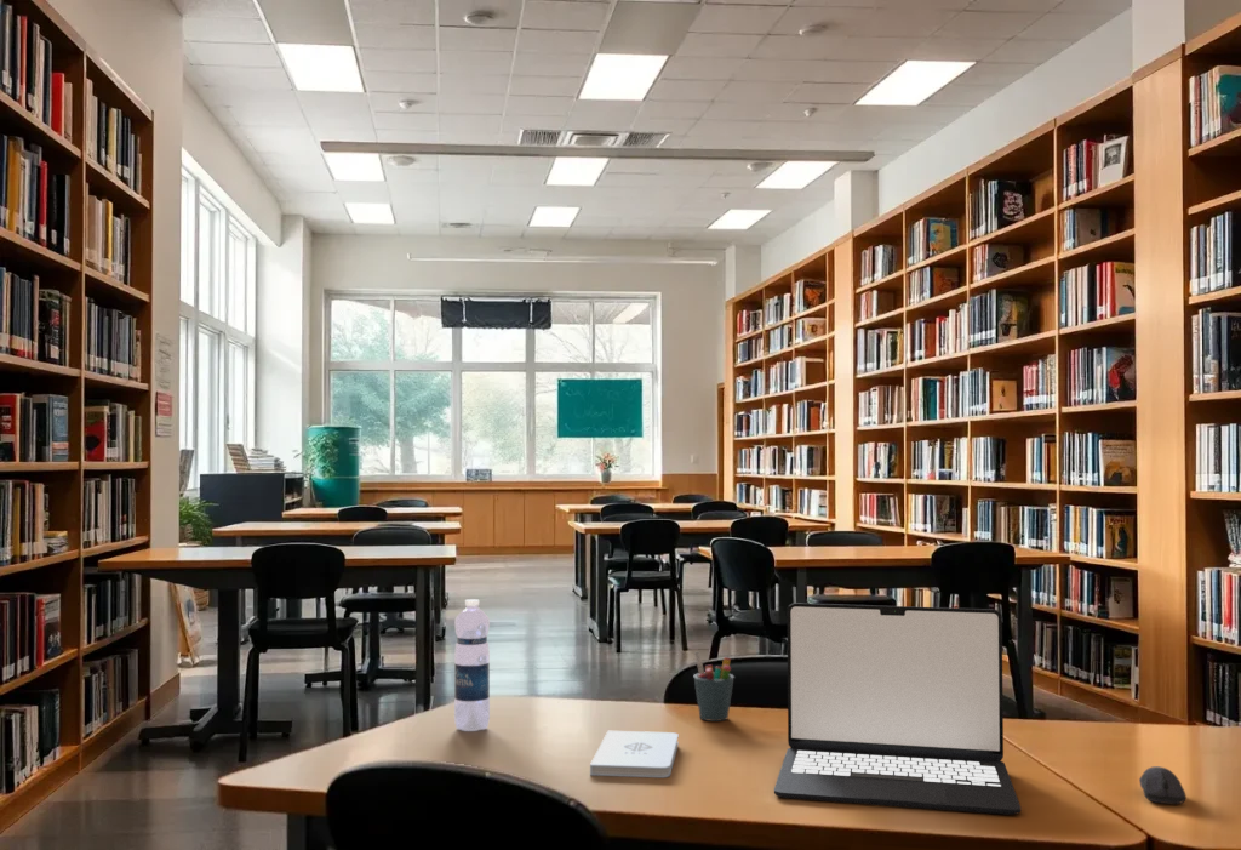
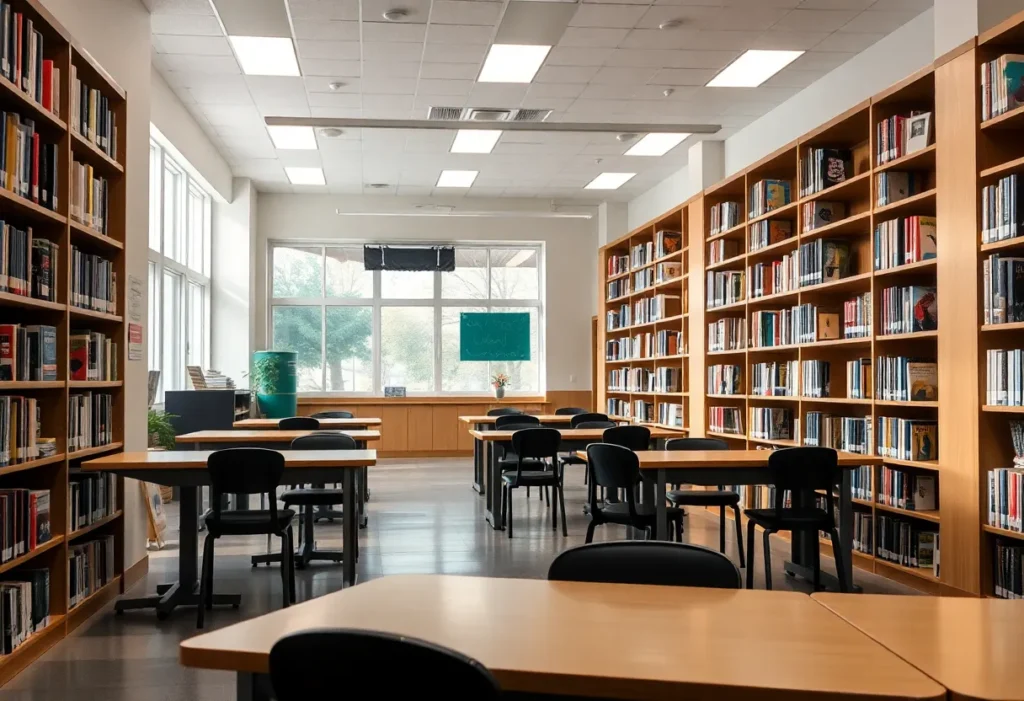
- water bottle (471, 663)
- computer mouse (1161, 782)
- laptop (892, 700)
- notepad (636, 752)
- pen holder (714, 685)
